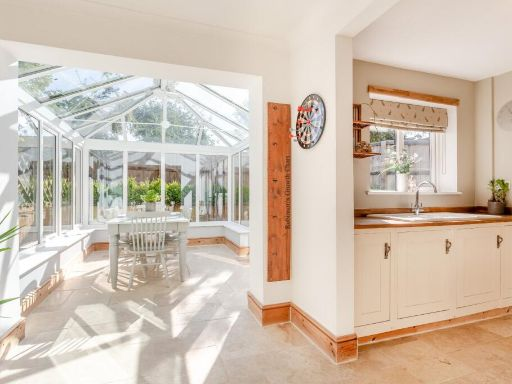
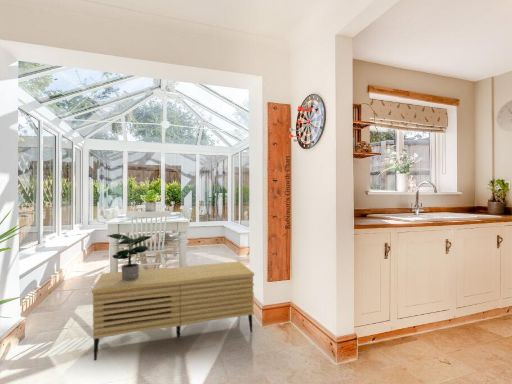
+ potted plant (129, 255)
+ sideboard (178, 304)
